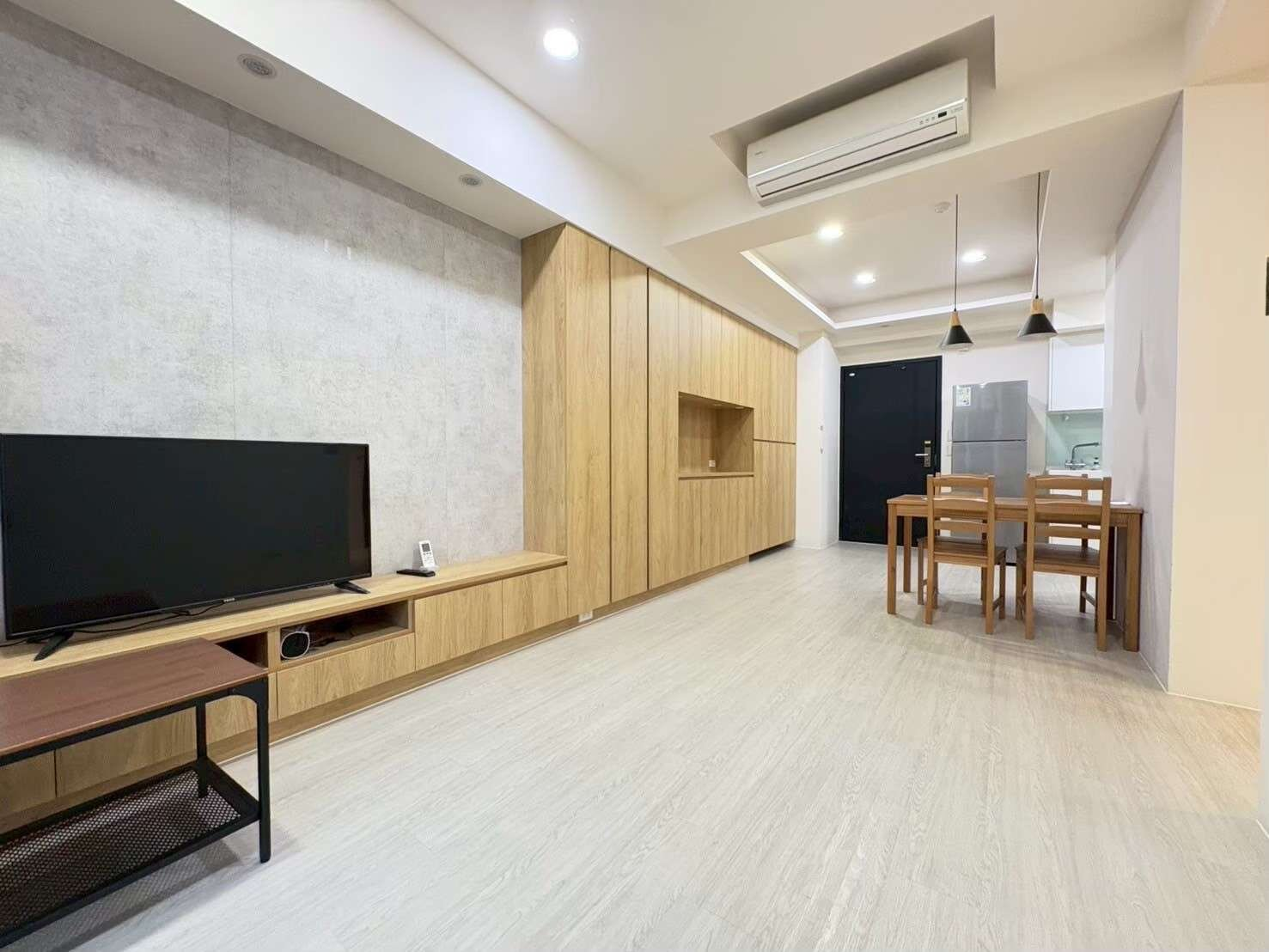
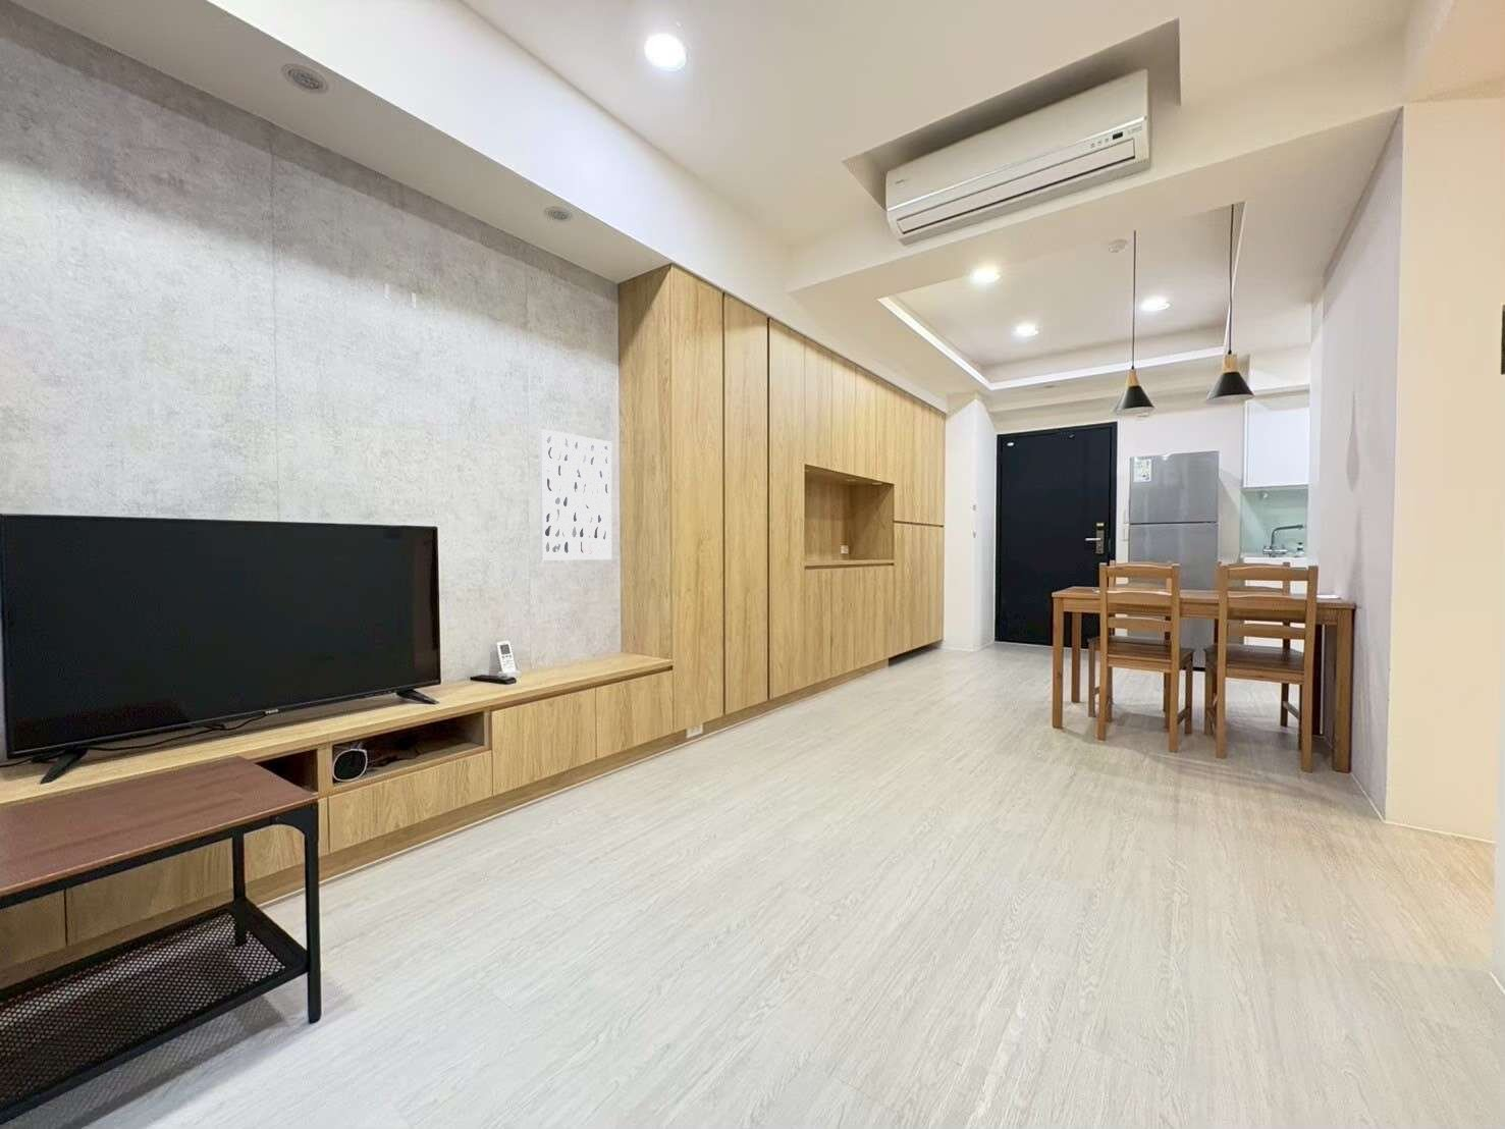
+ wall art (576, 497)
